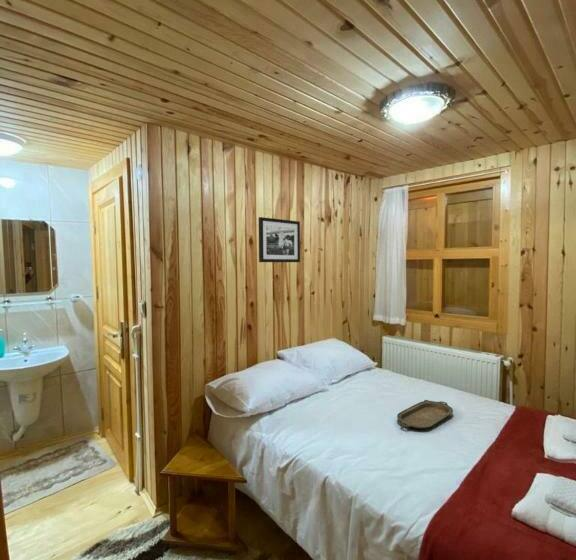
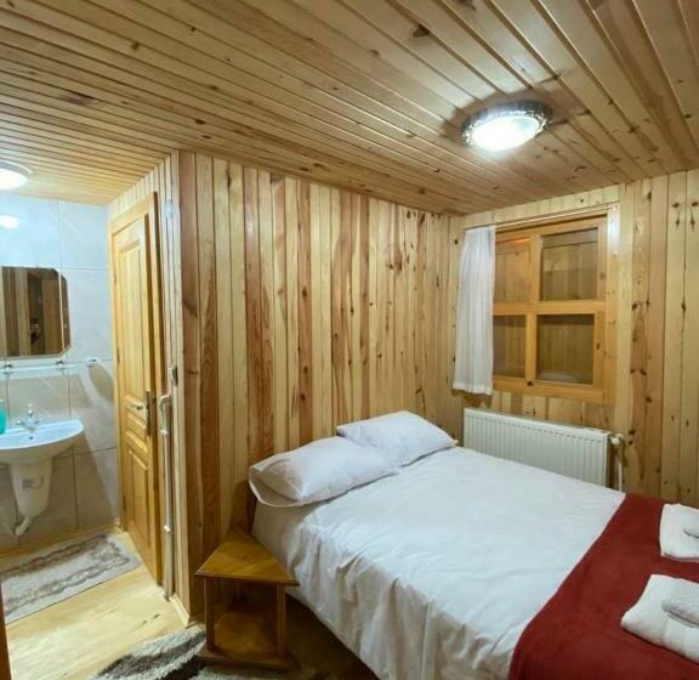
- serving tray (425, 415)
- picture frame (280, 240)
